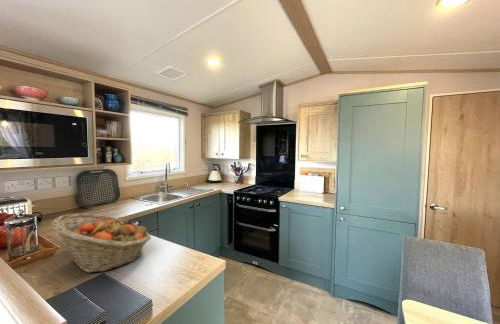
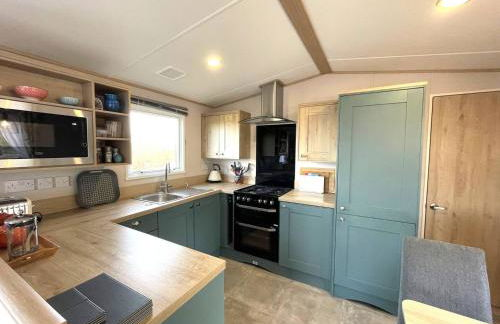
- fruit basket (105, 235)
